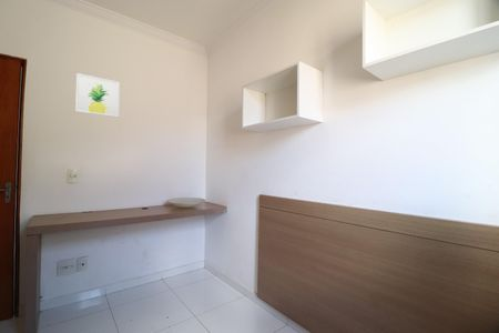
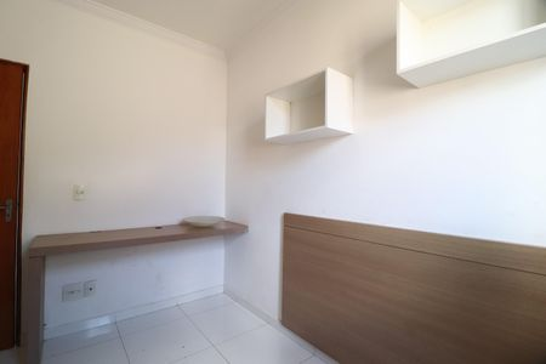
- wall art (98, 95)
